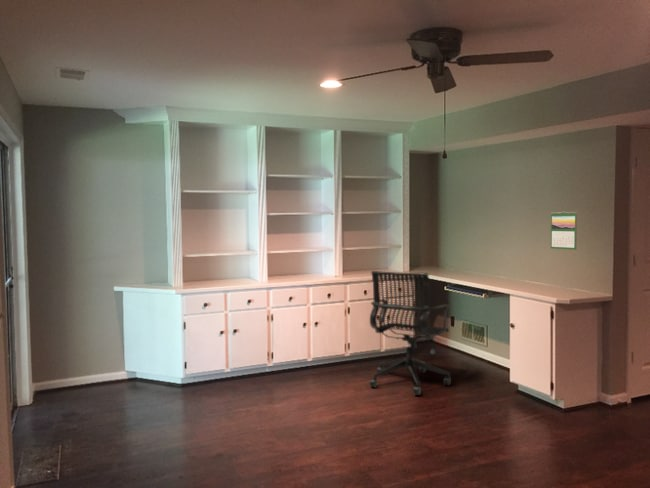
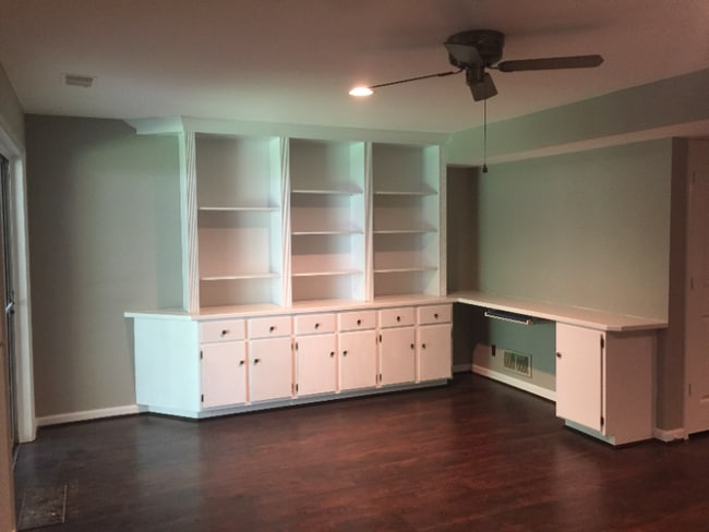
- calendar (563, 230)
- office chair (409, 325)
